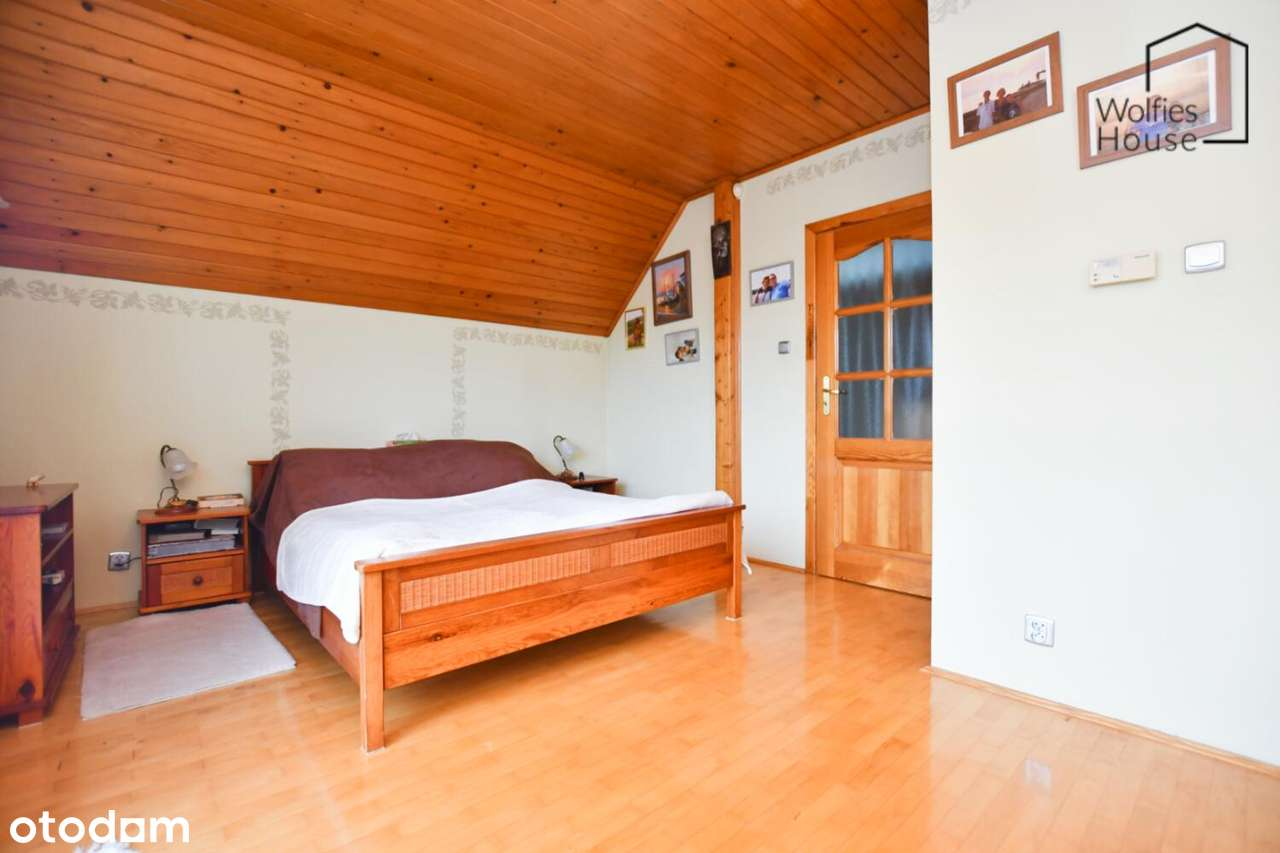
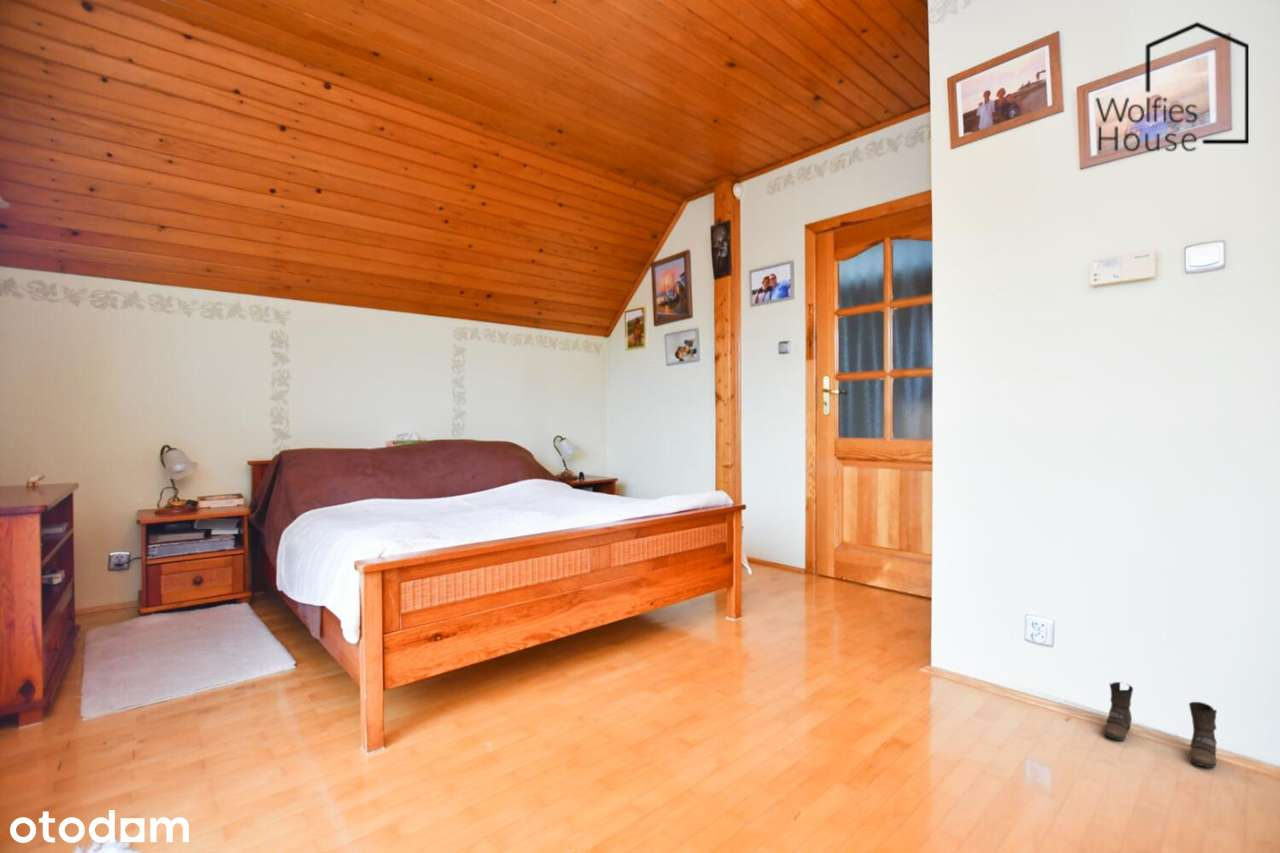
+ boots (1131, 720)
